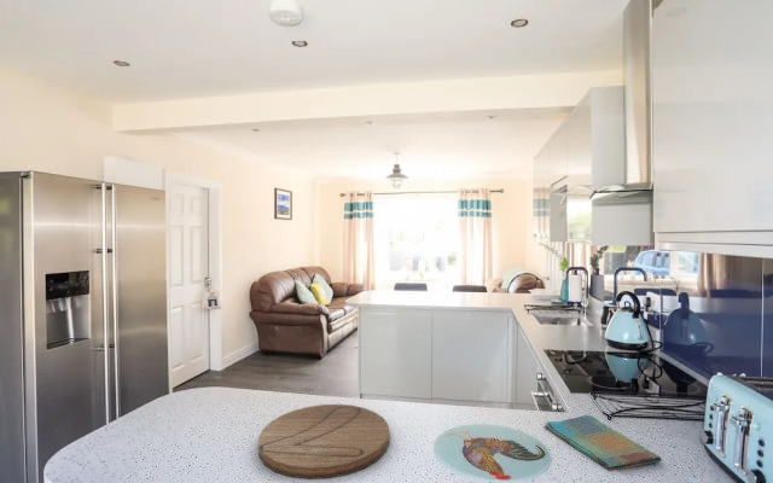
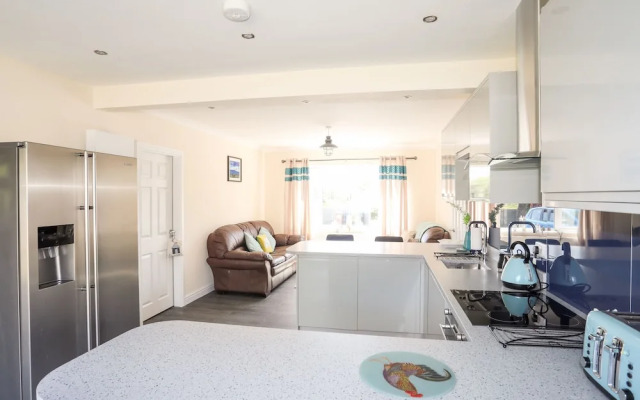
- dish towel (598, 440)
- cutting board (325, 435)
